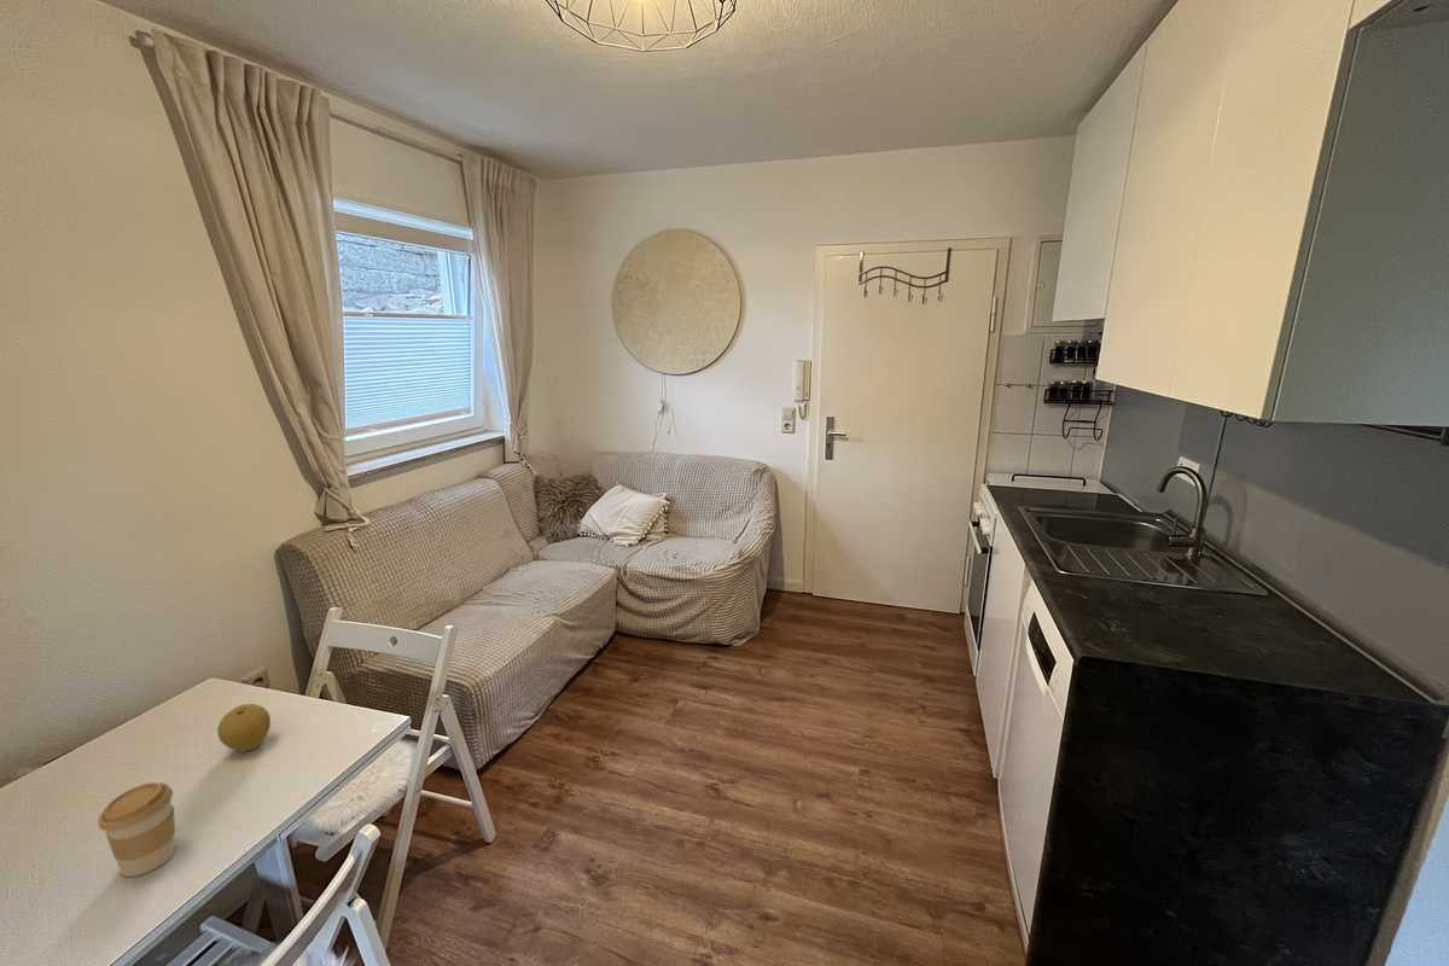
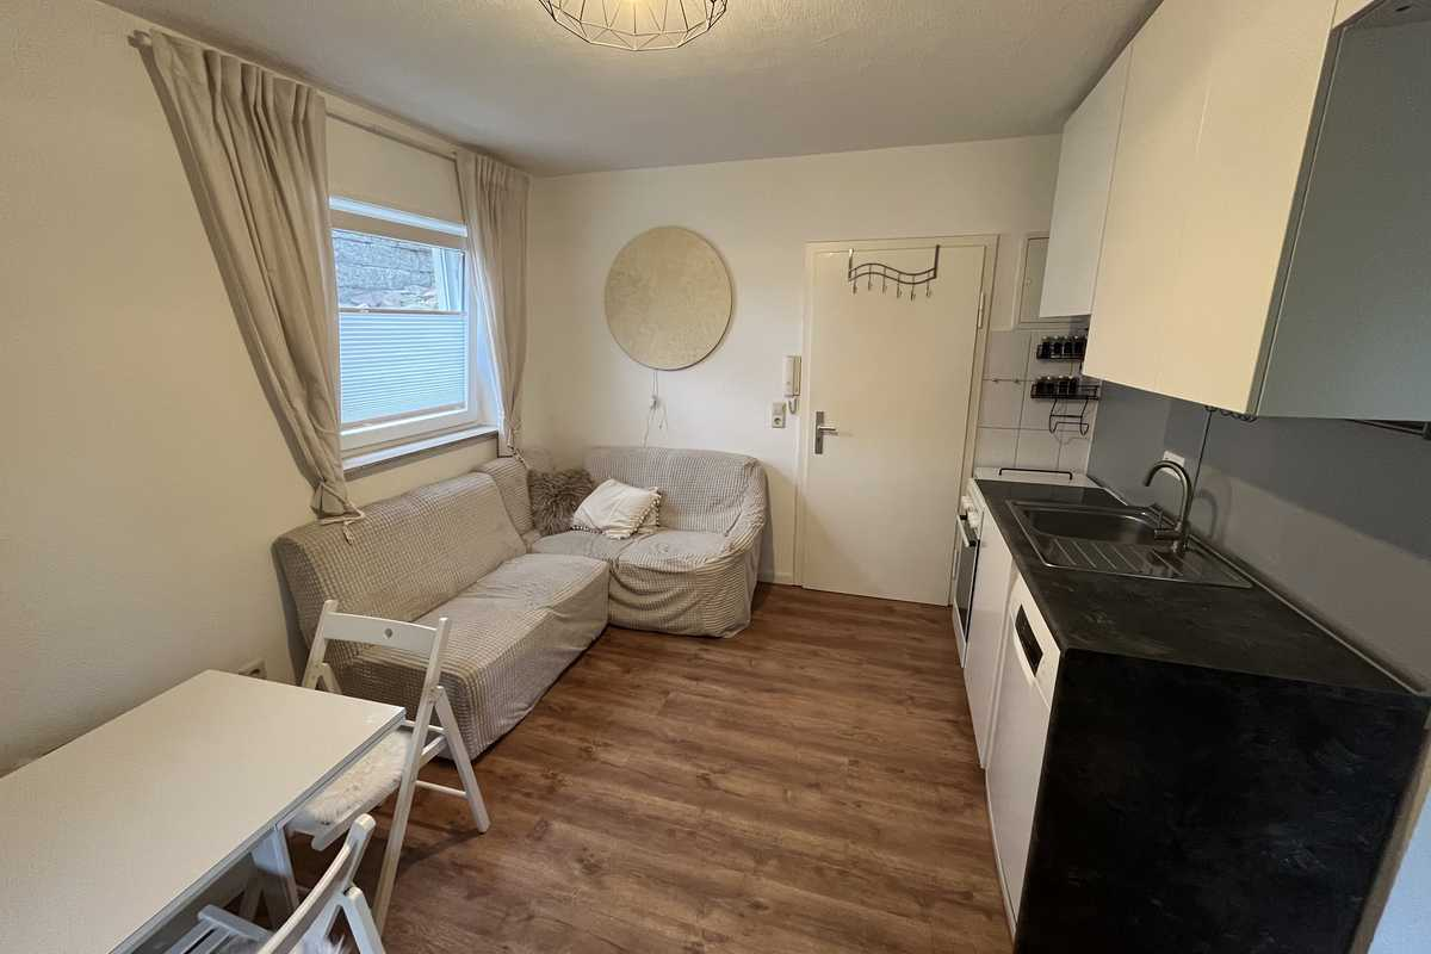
- fruit (244, 727)
- coffee cup (141, 827)
